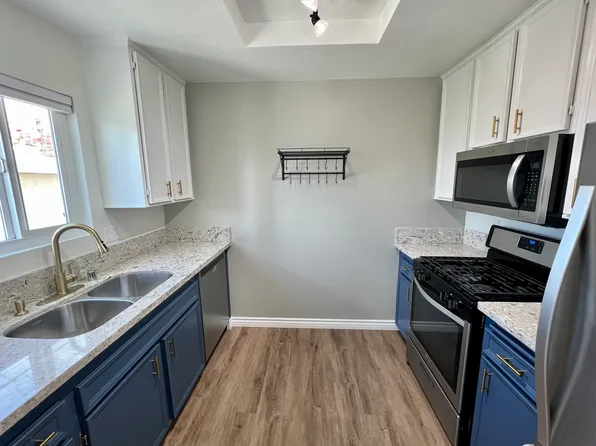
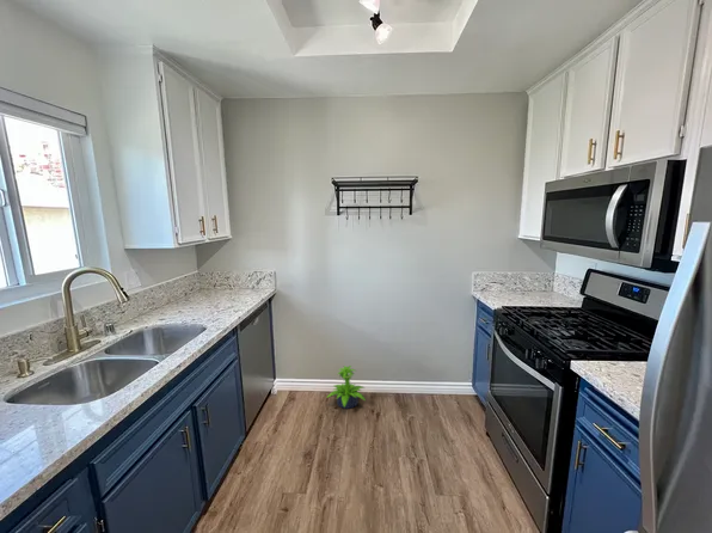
+ potted plant (345, 384)
